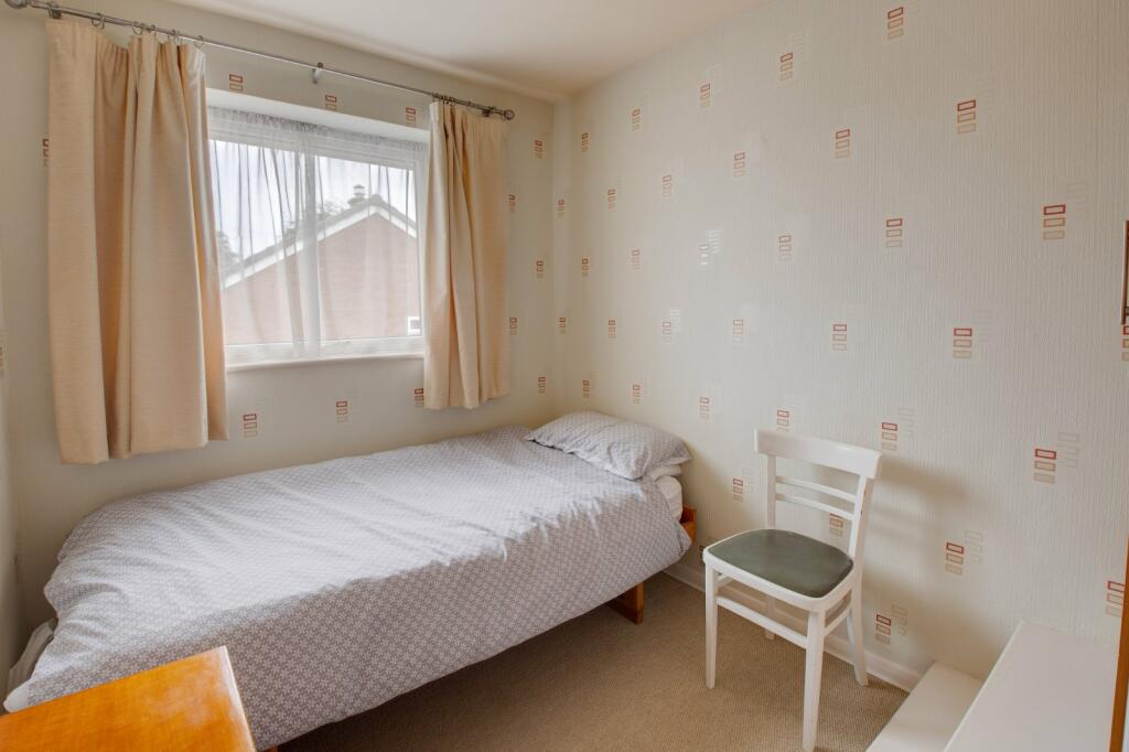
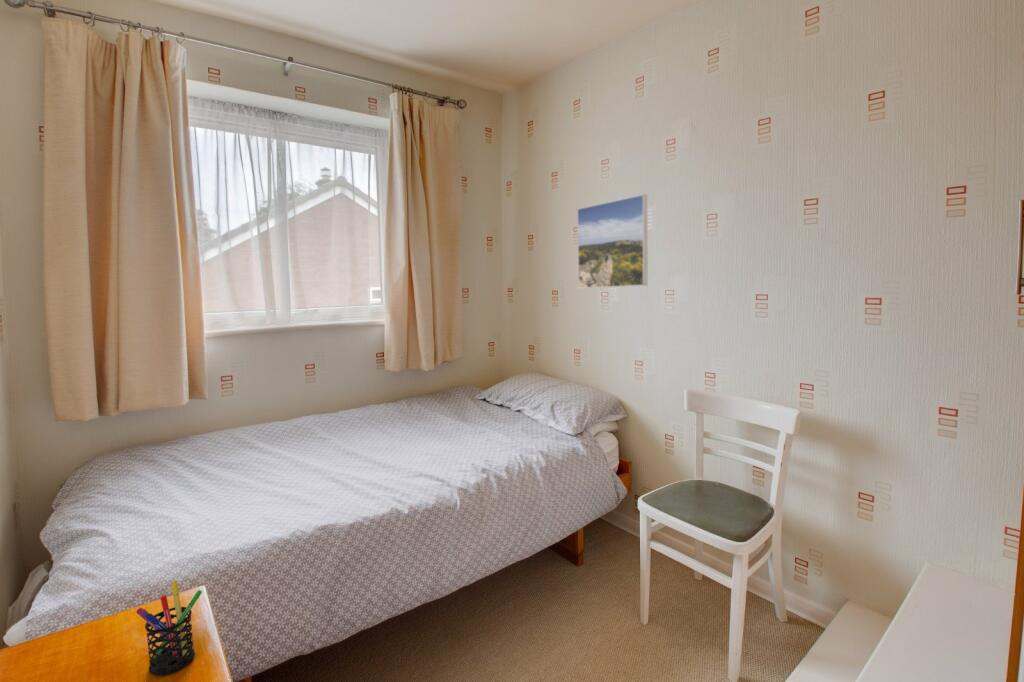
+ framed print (610, 245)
+ pen holder (174, 623)
